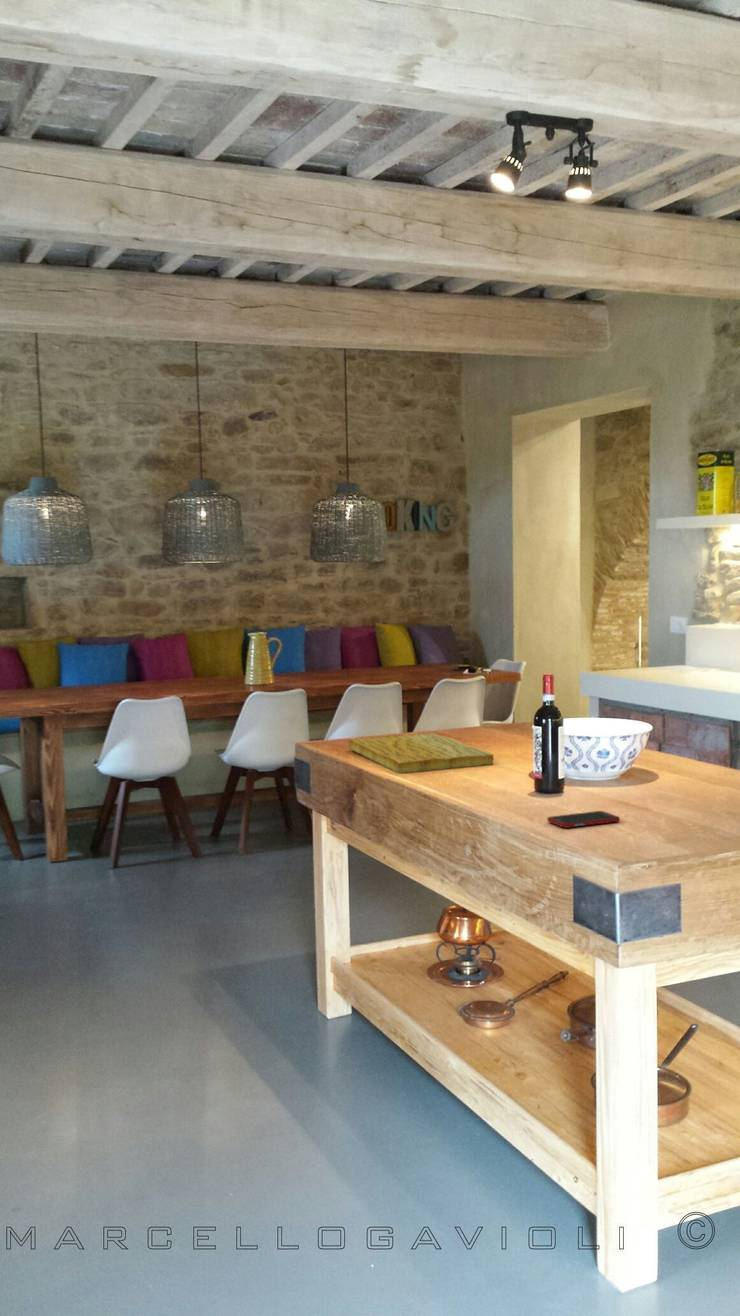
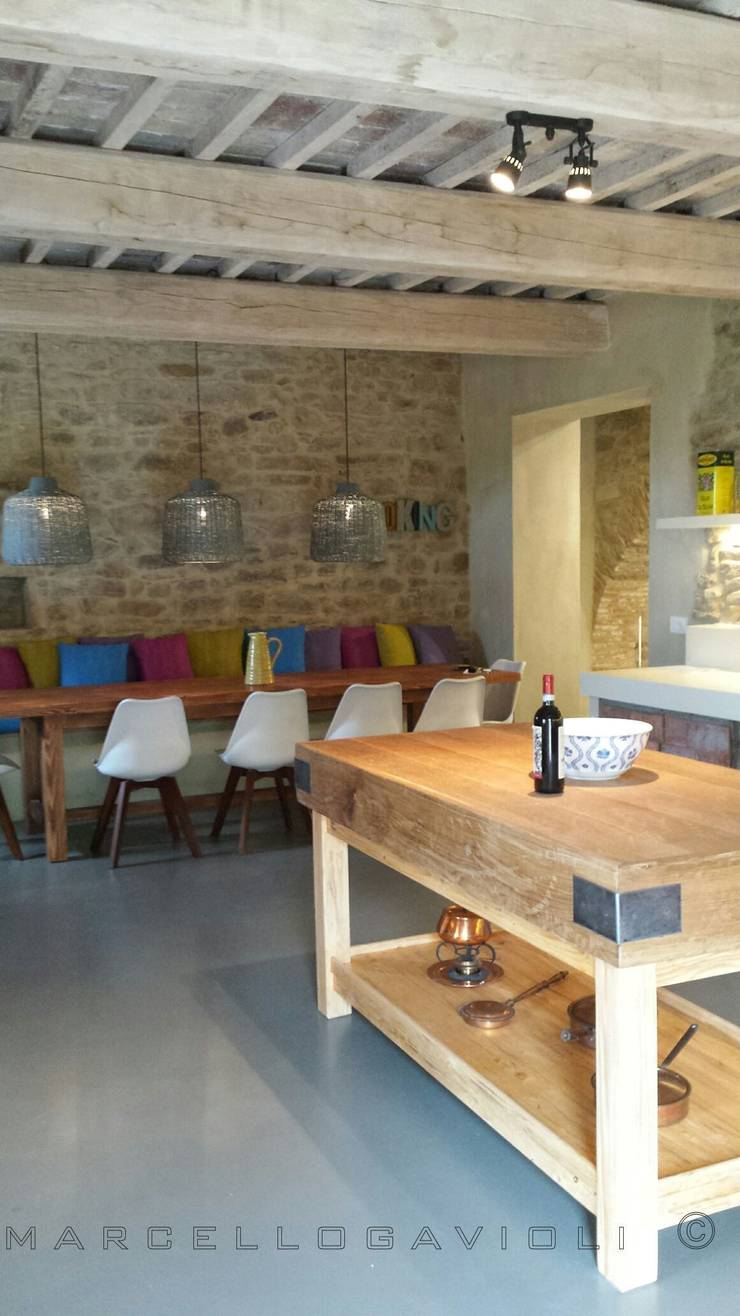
- cell phone (583, 819)
- cutting board (417, 749)
